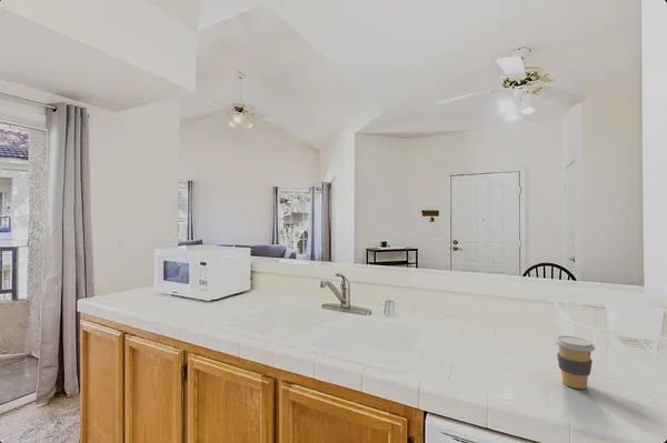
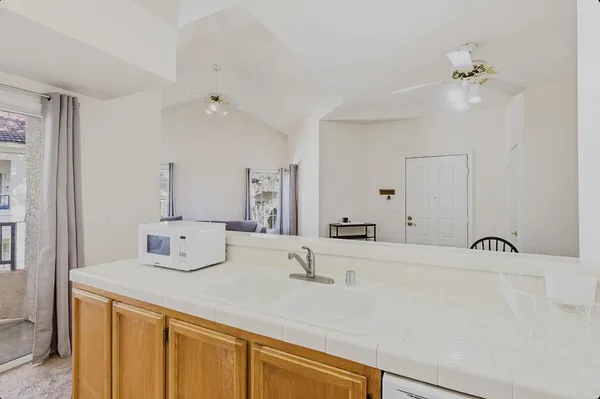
- coffee cup (574, 362)
